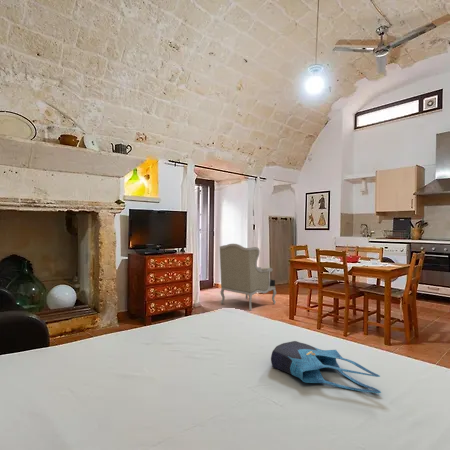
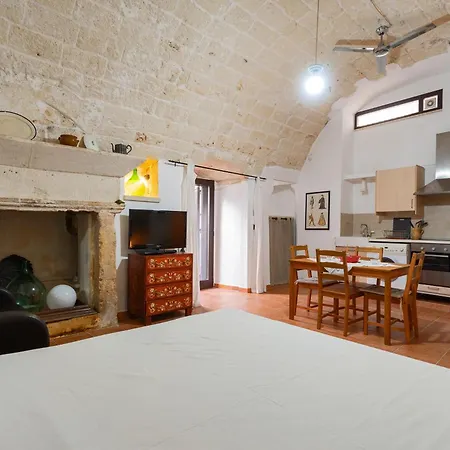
- tote bag (323, 366)
- armchair (247, 273)
